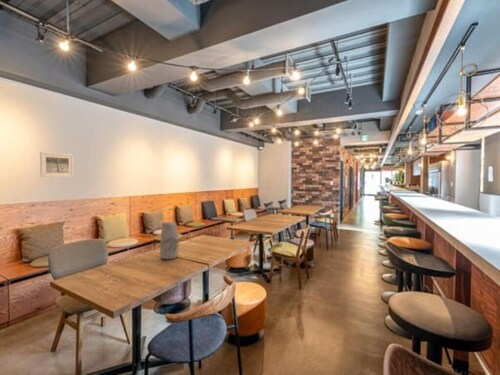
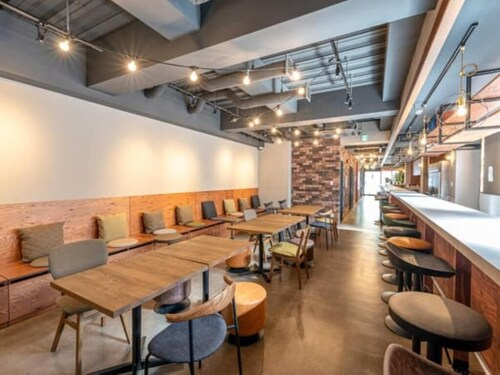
- vase (169, 240)
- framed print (57, 165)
